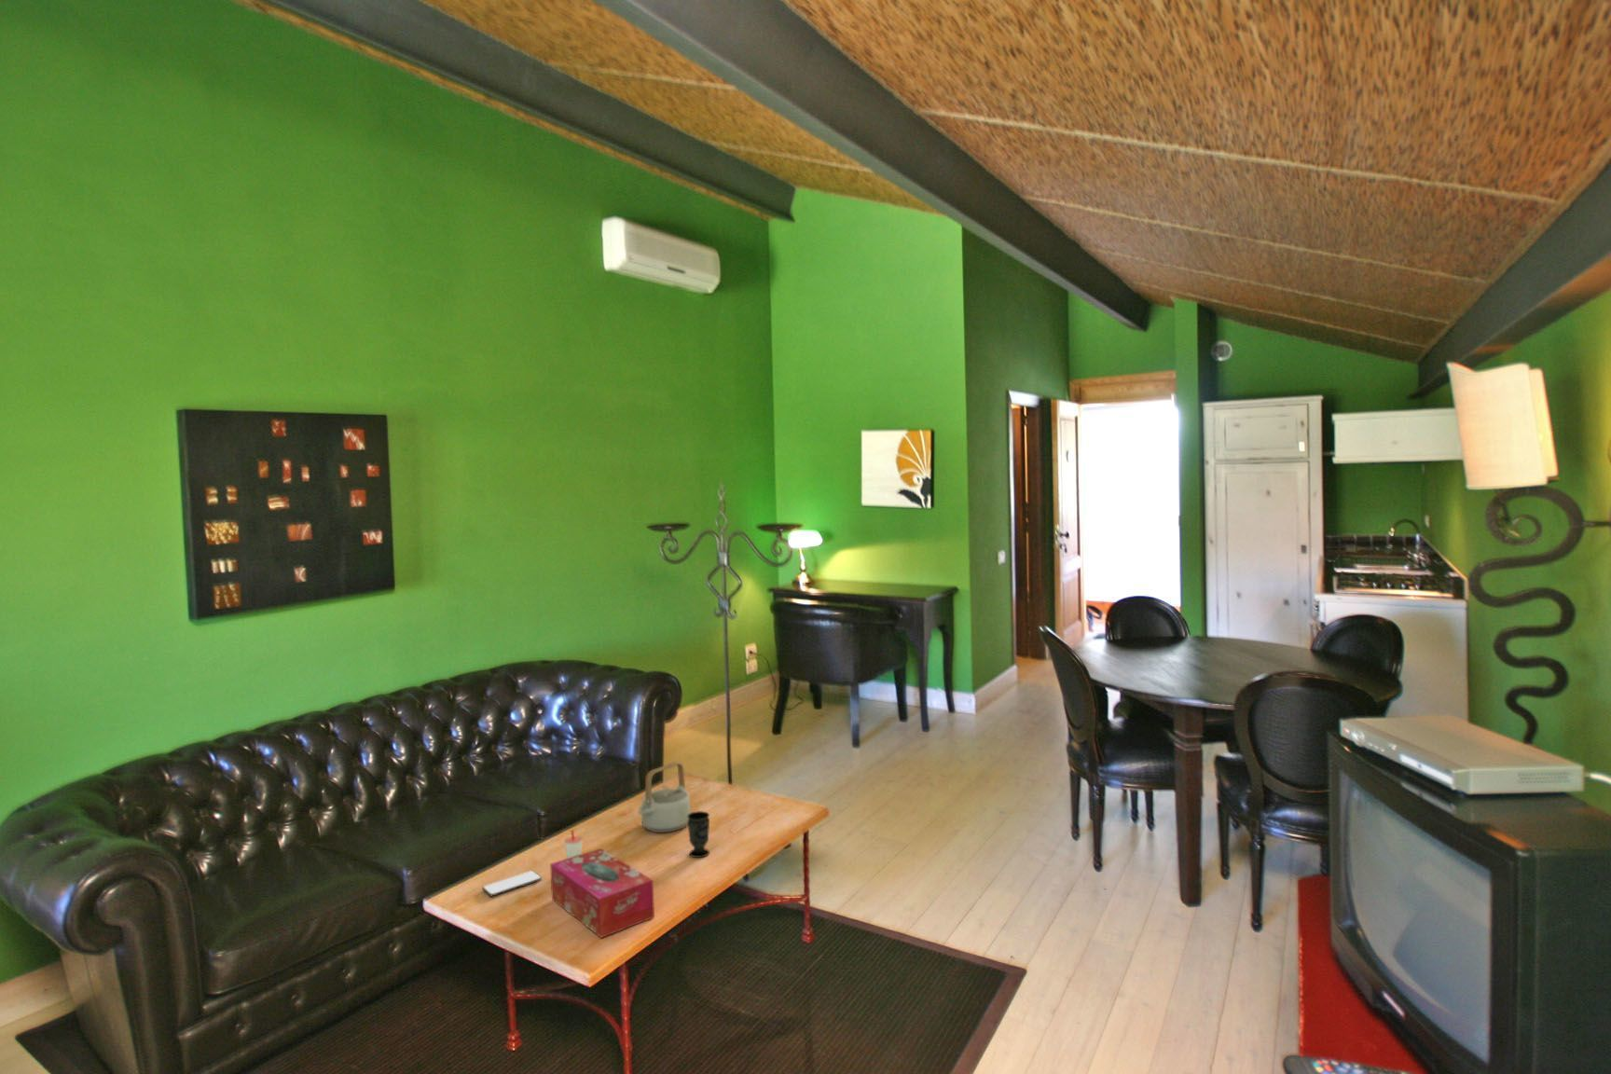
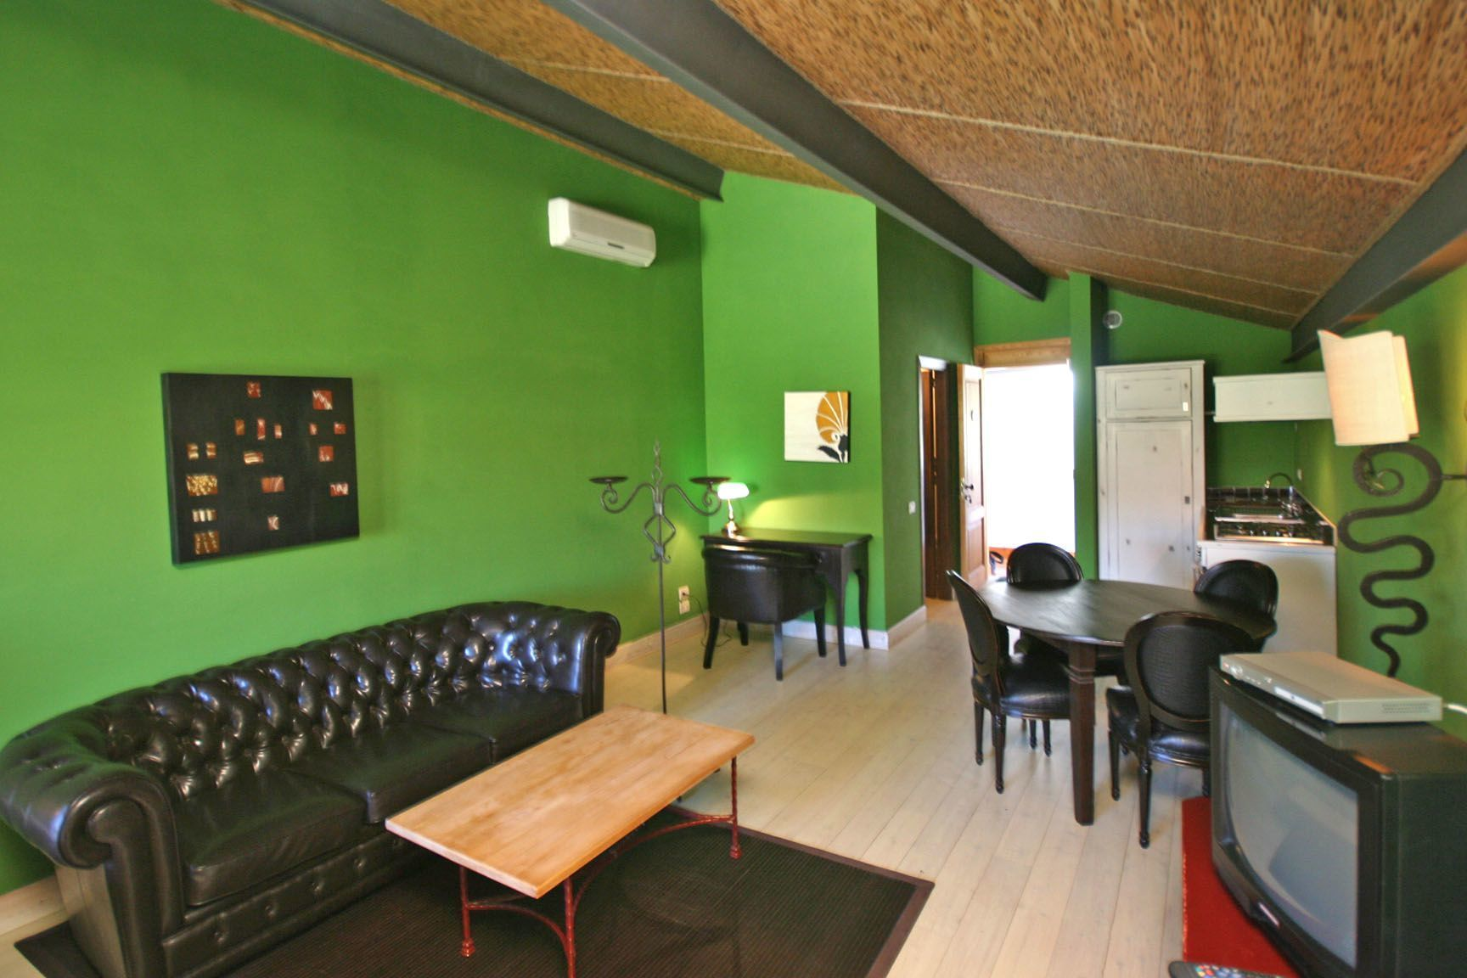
- cup (573, 850)
- teapot (662, 797)
- cup (699, 833)
- smartphone (512, 883)
- tissue box (601, 889)
